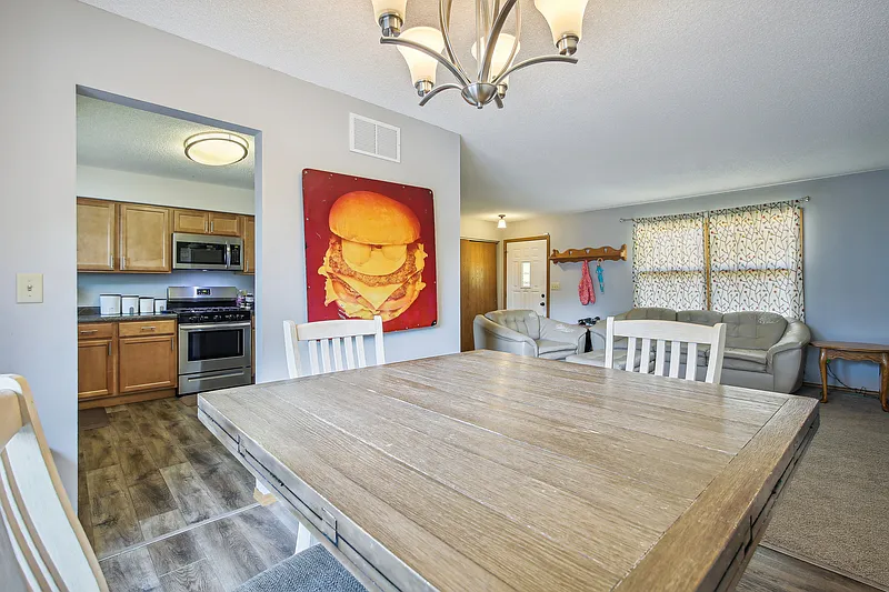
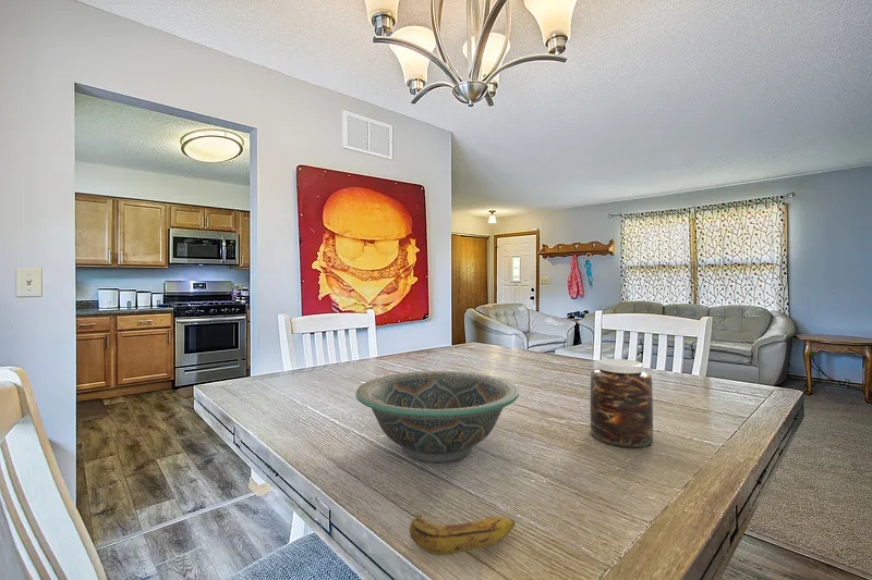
+ jar (620, 398)
+ decorative bowl (437, 417)
+ banana (463, 527)
